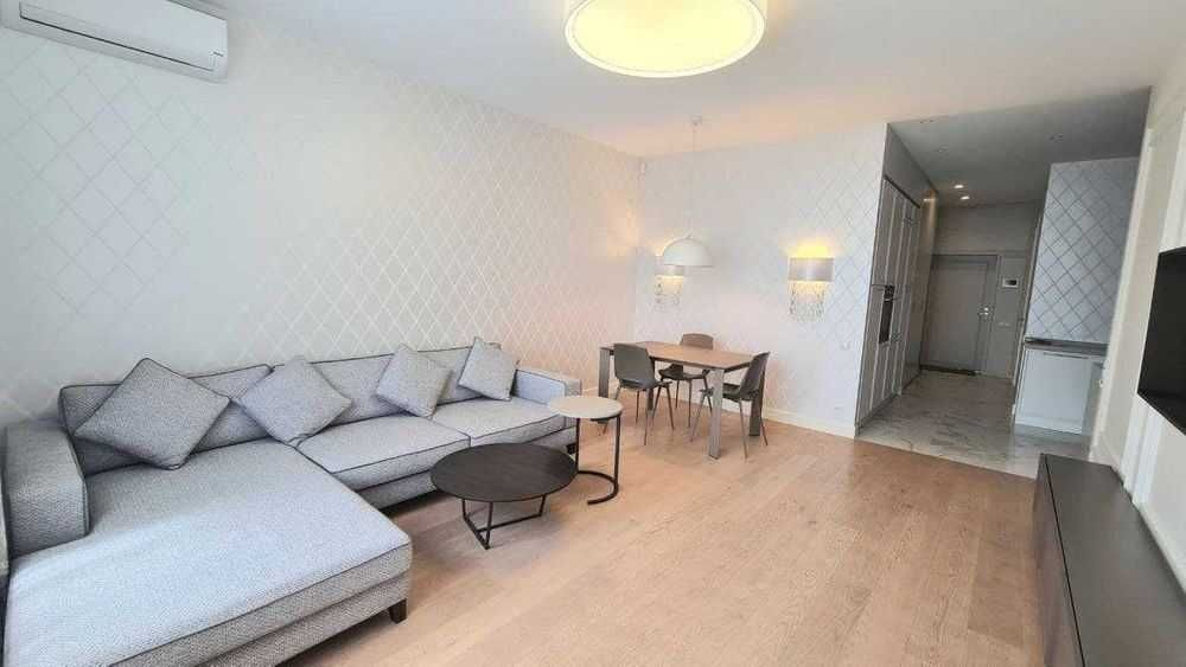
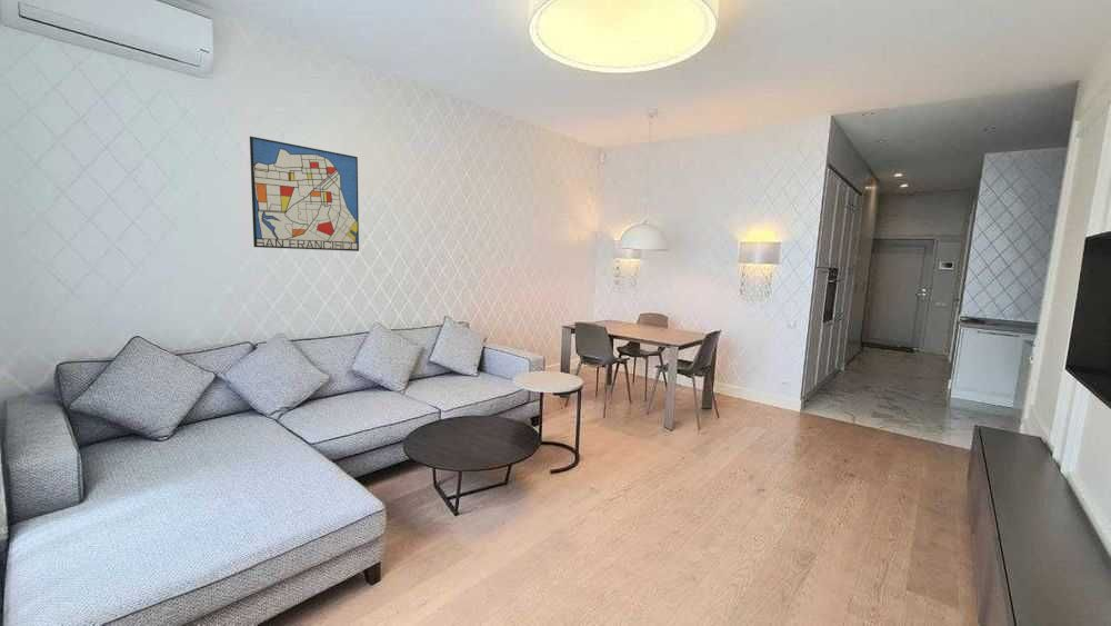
+ wall art (309, 198)
